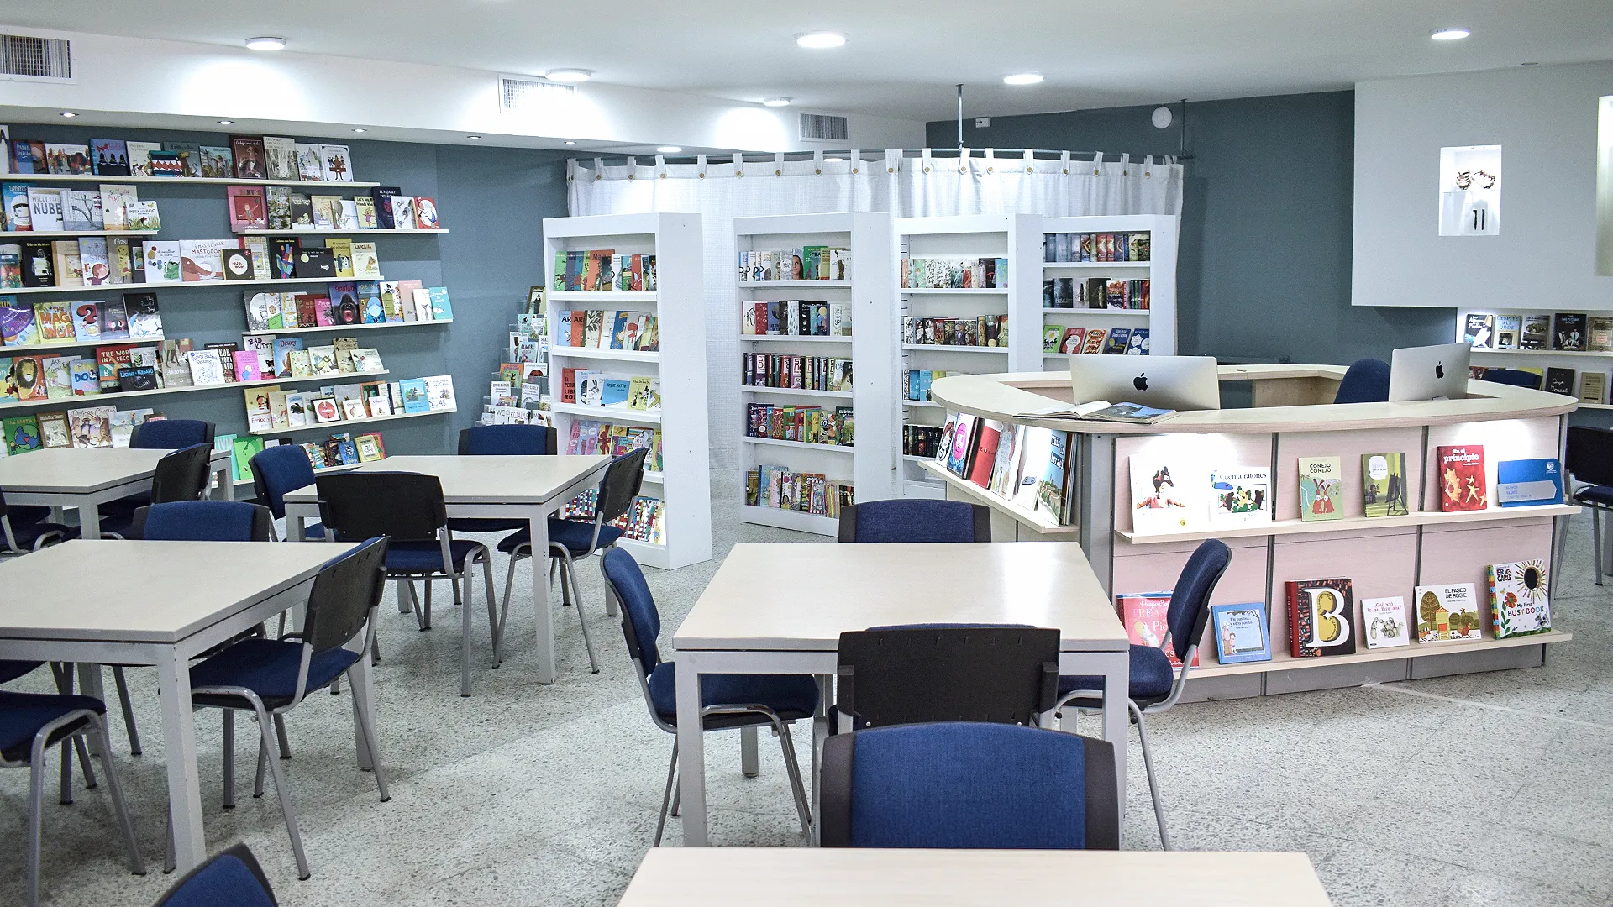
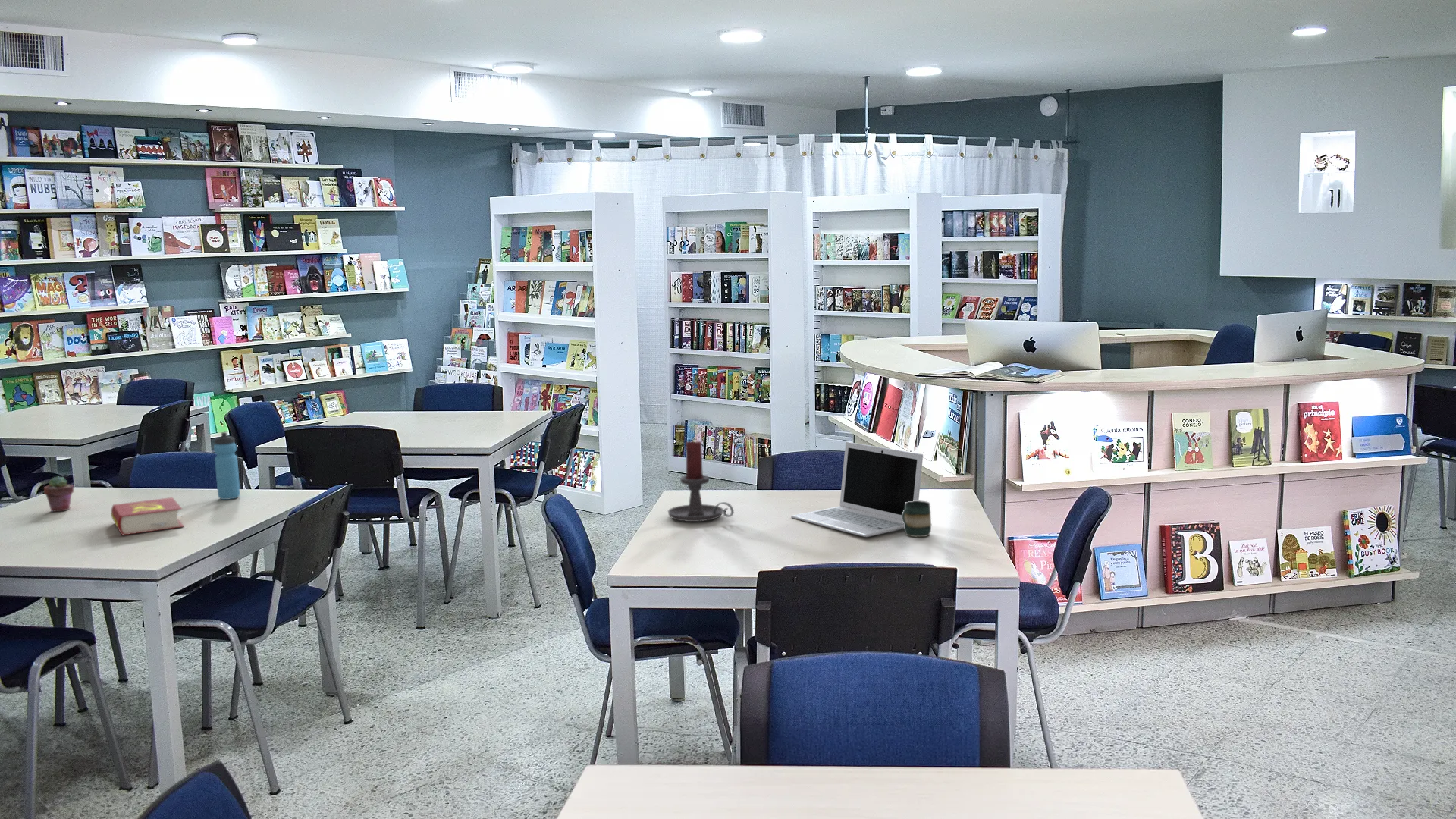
+ book (147, 516)
+ water bottle (226, 465)
+ potted succulent (59, 493)
+ mug (914, 519)
+ laptop (855, 487)
+ candle holder (701, 479)
